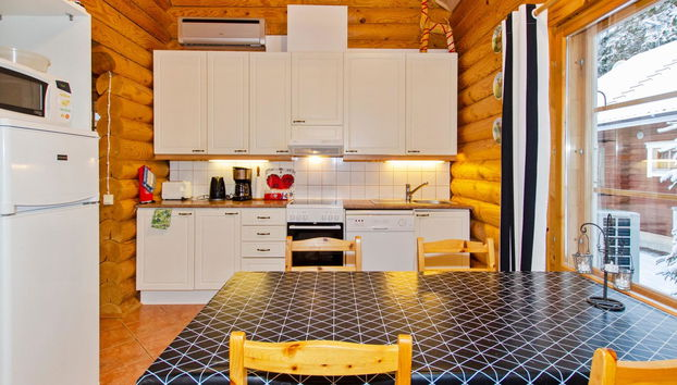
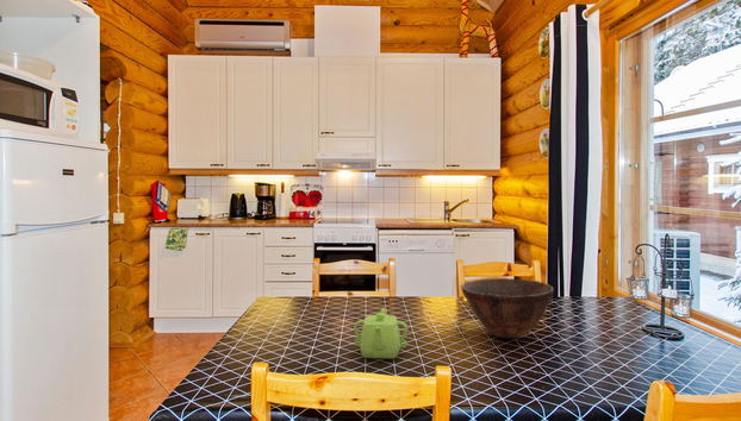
+ teapot (380, 333)
+ bowl (505, 309)
